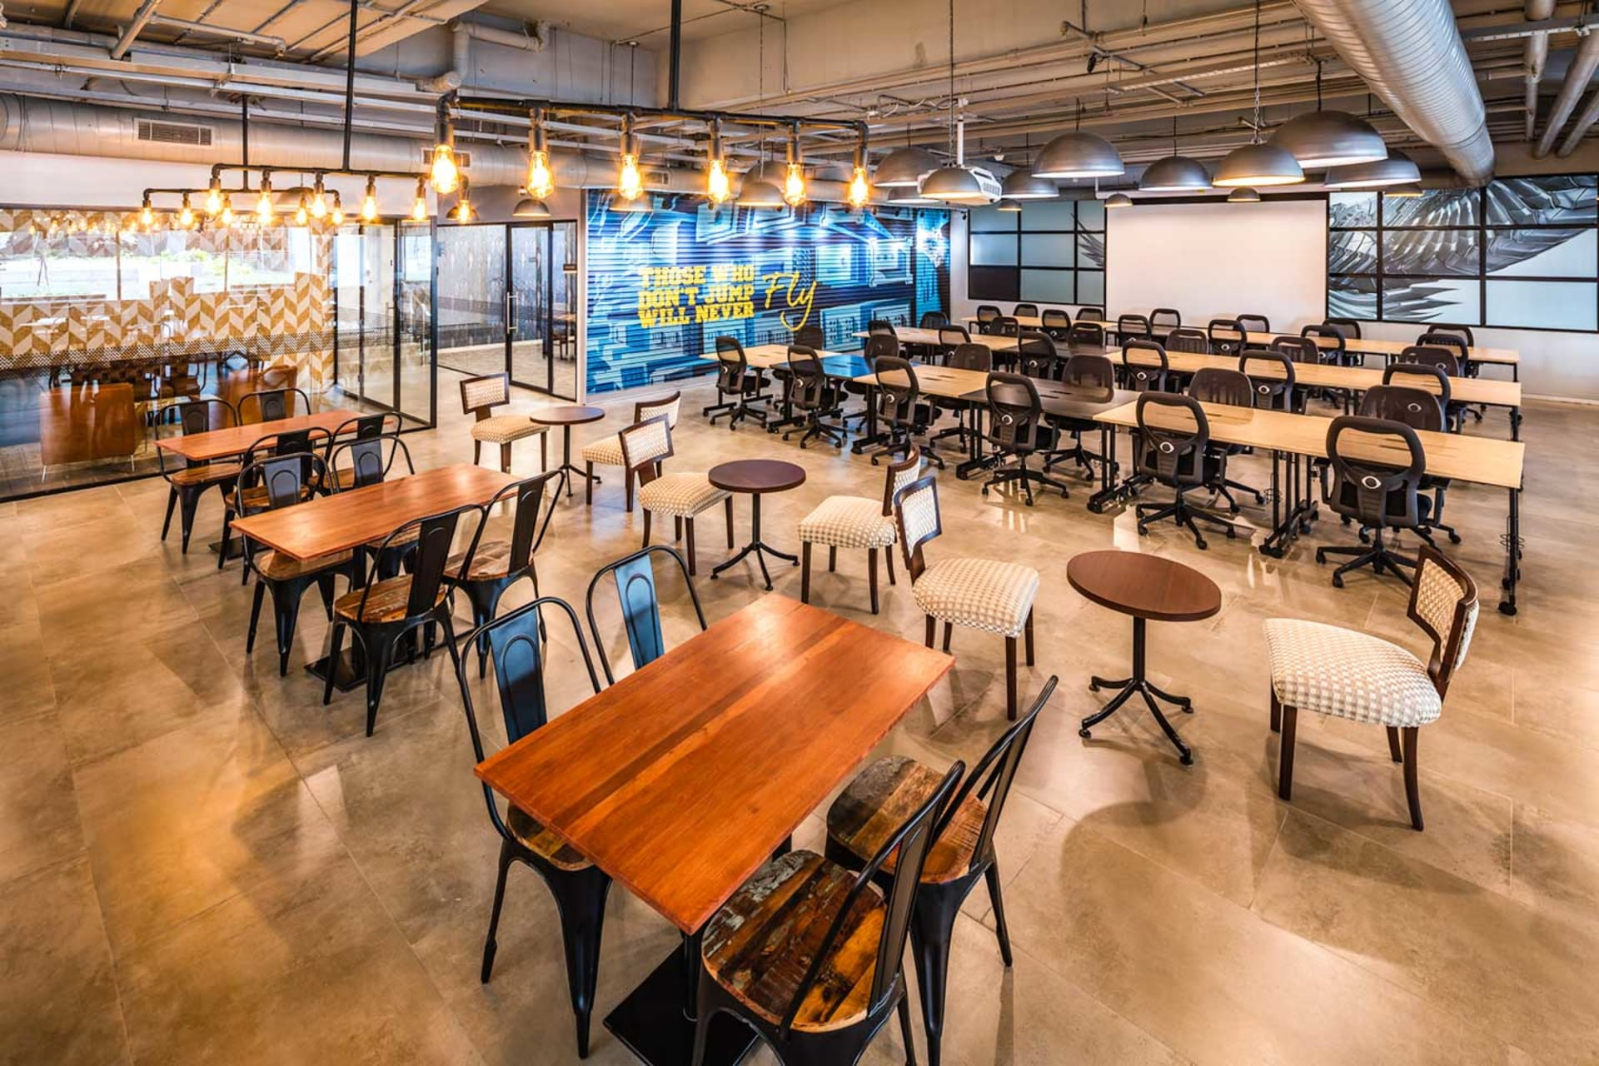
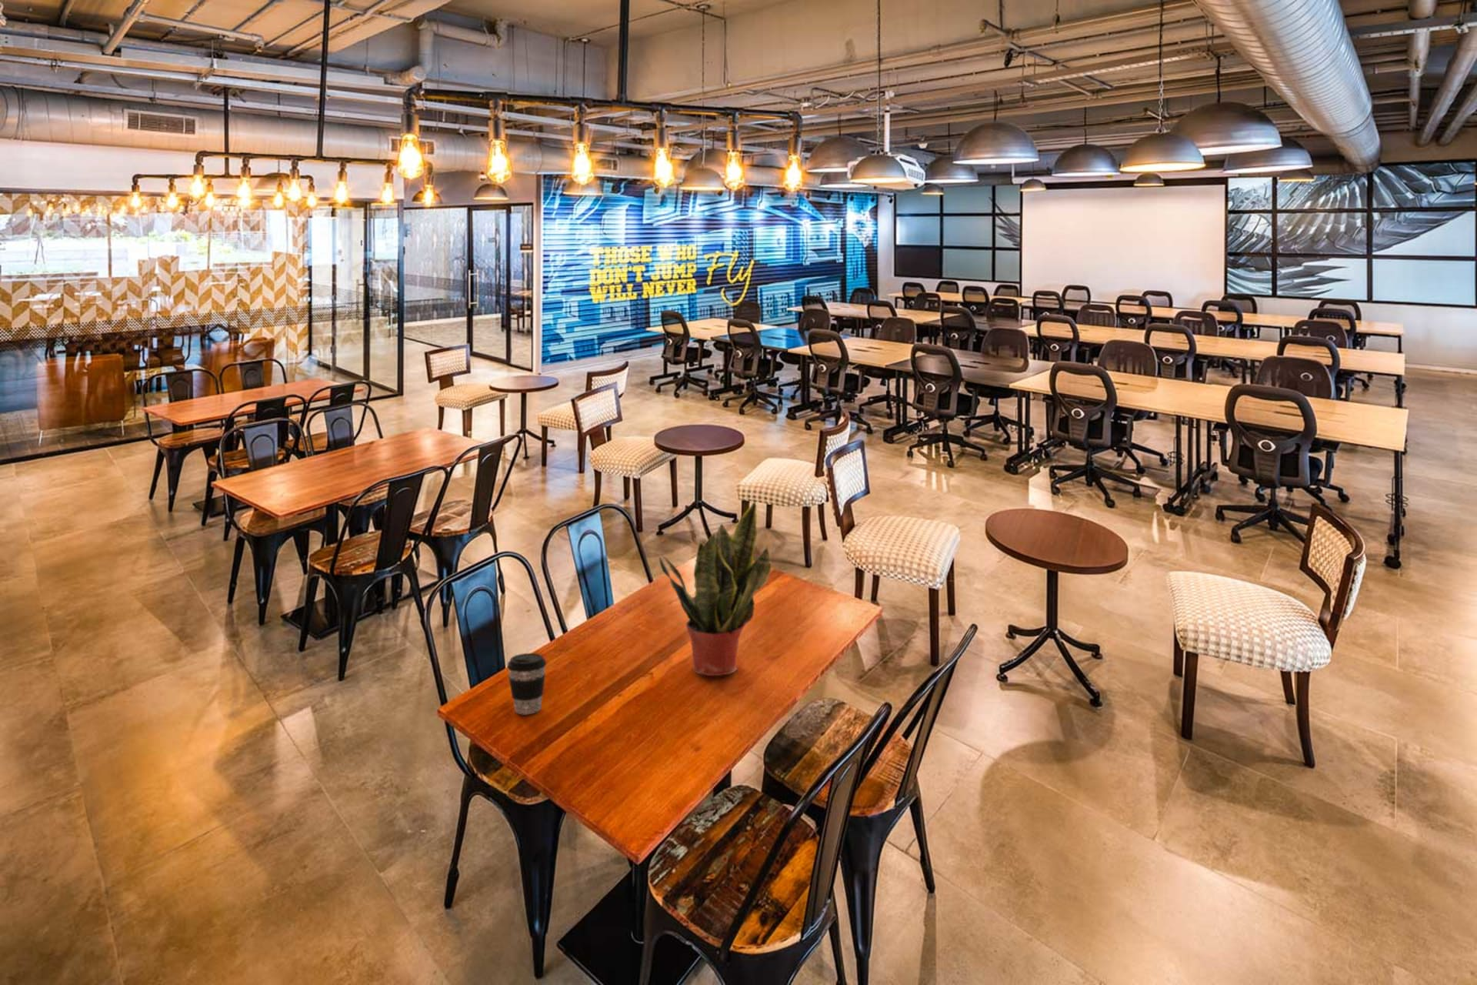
+ potted plant (714, 583)
+ coffee cup (526, 684)
